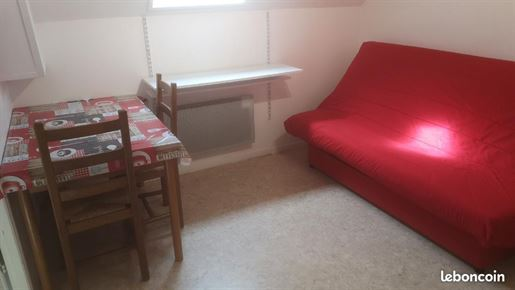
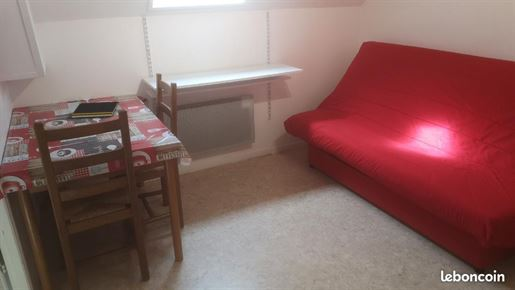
+ notepad (95, 109)
